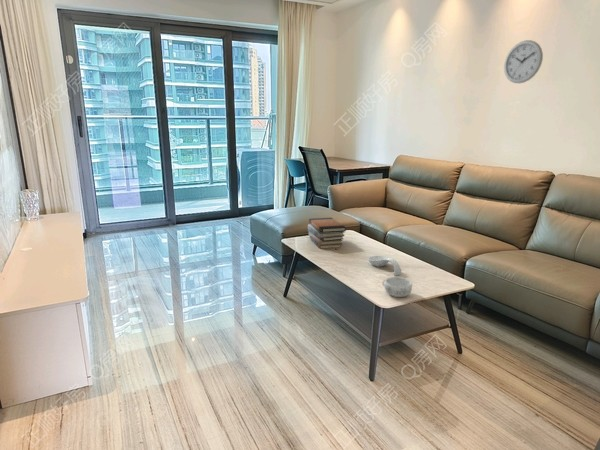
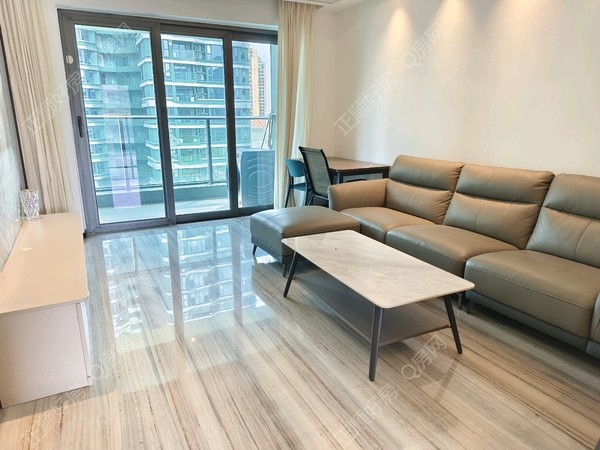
- spoon rest (385, 262)
- decorative bowl (396, 286)
- book stack (325, 232)
- wall clock (522, 62)
